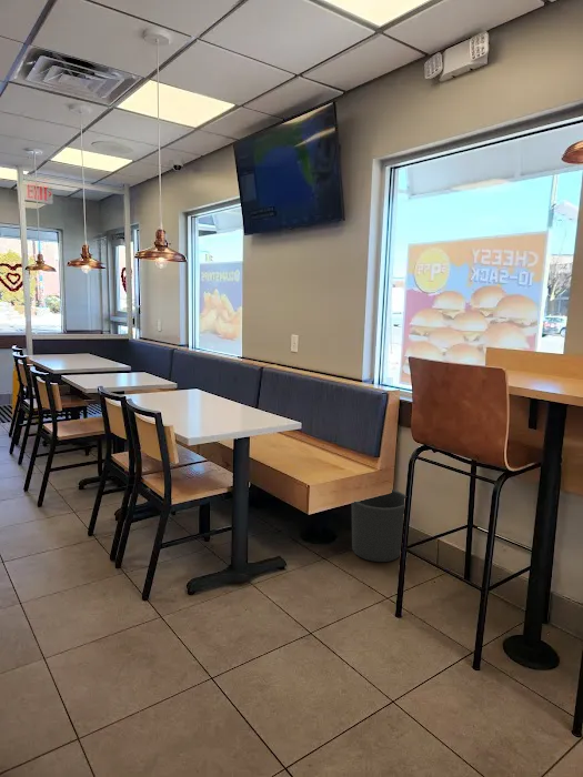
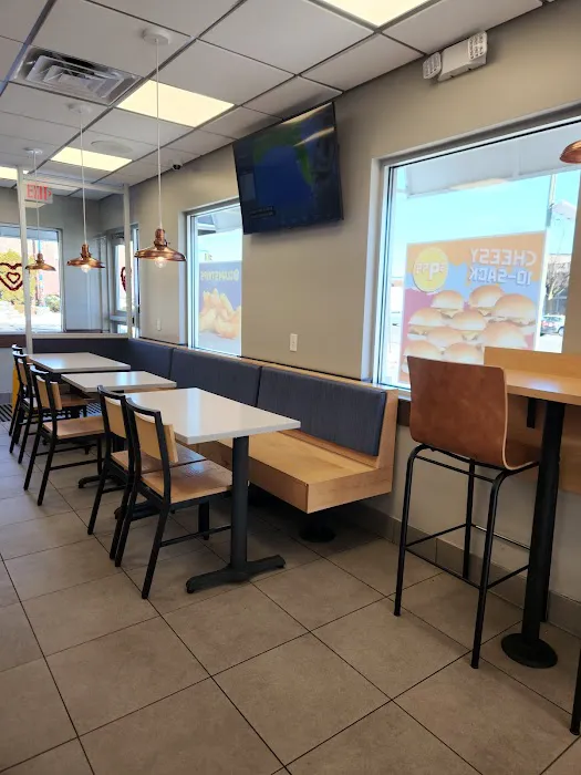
- waste bin (378, 524)
